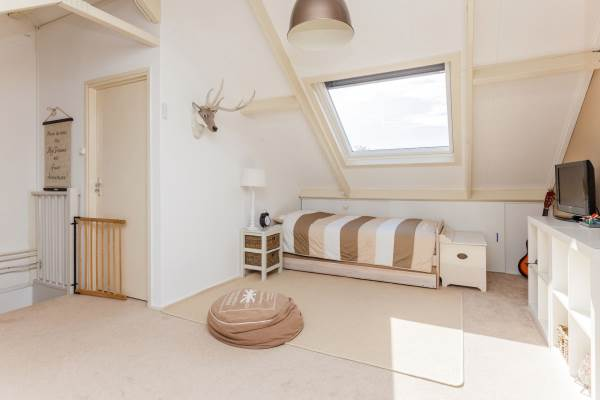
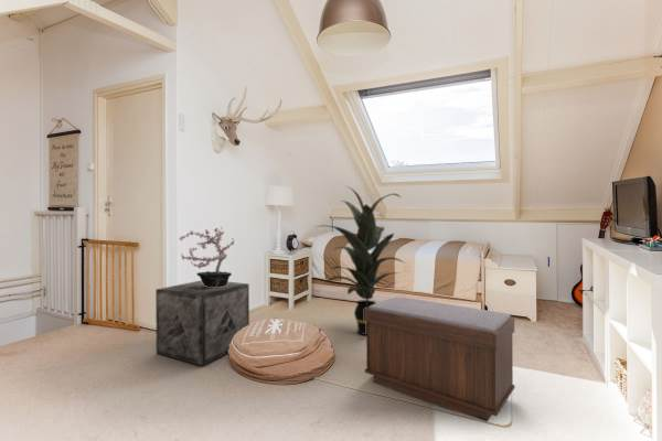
+ bench (436, 347)
+ storage crate (204, 316)
+ indoor plant (361, 258)
+ potted plant (205, 257)
